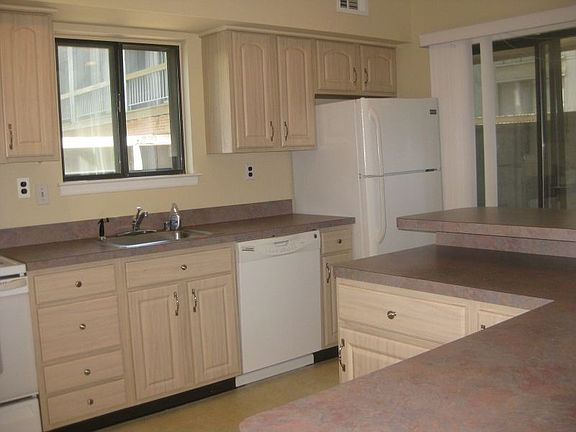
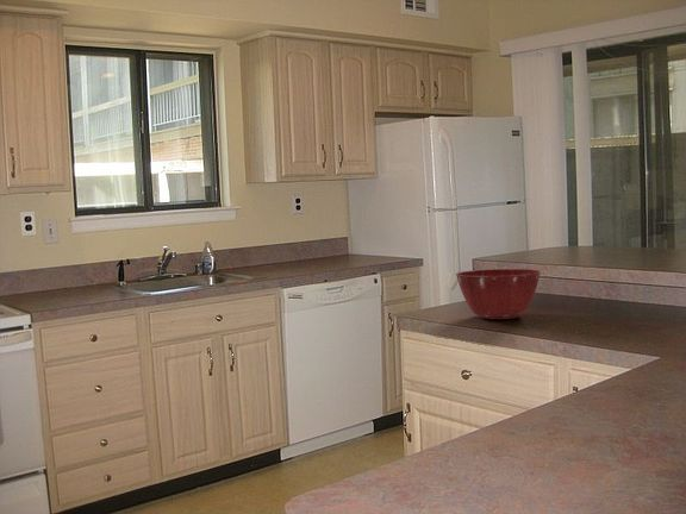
+ mixing bowl (498, 294)
